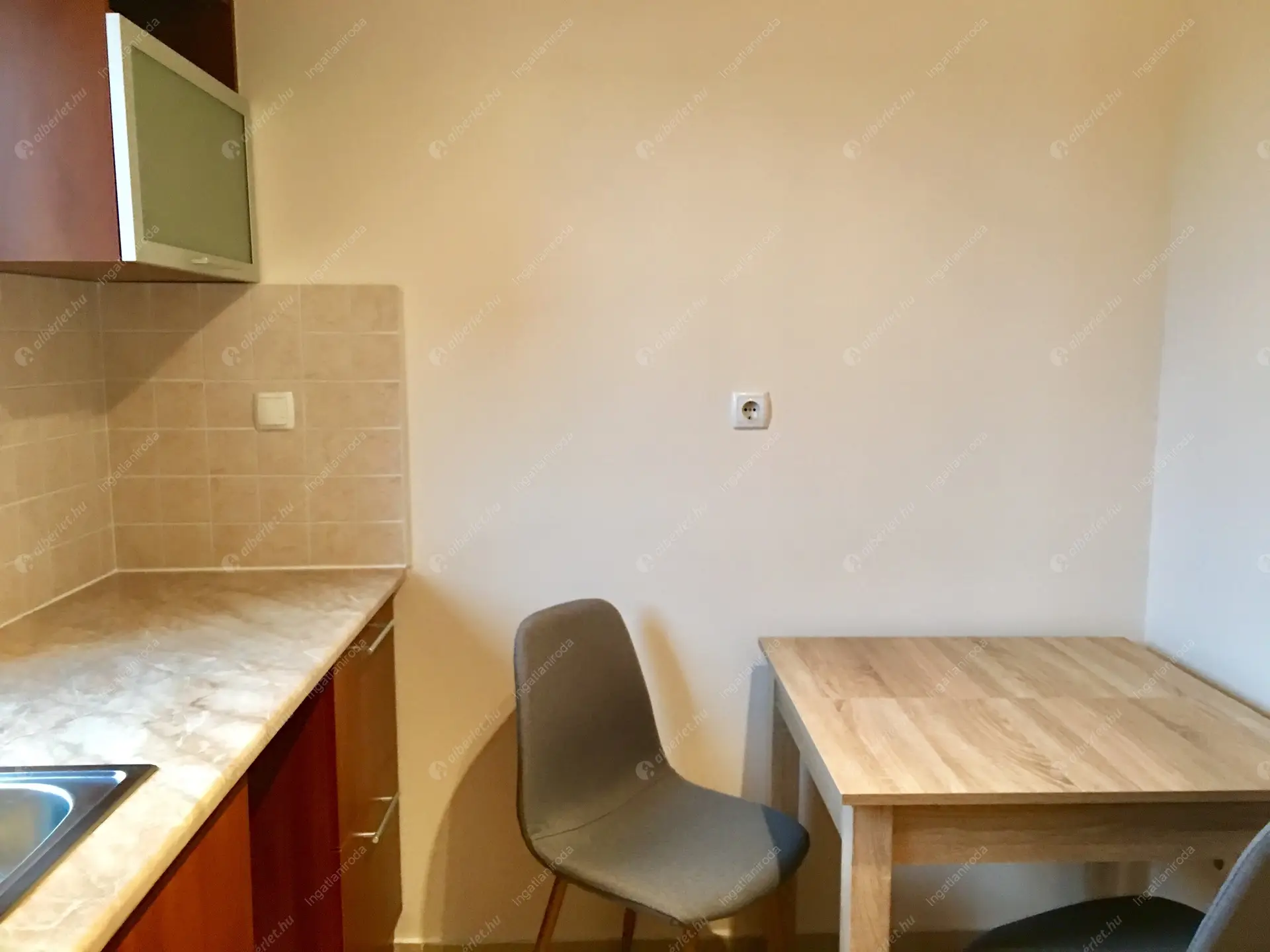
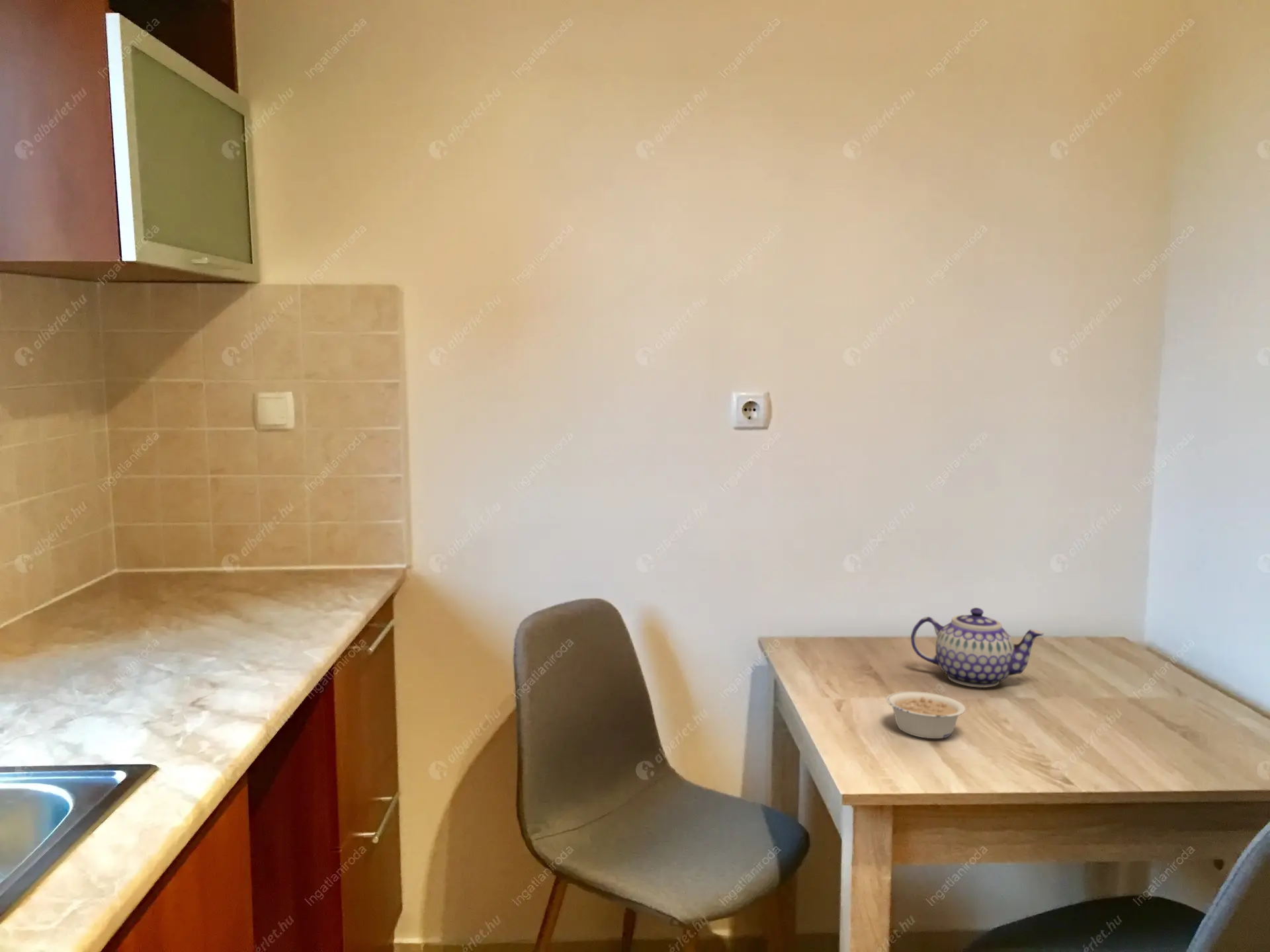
+ teapot (975, 644)
+ legume (927, 714)
